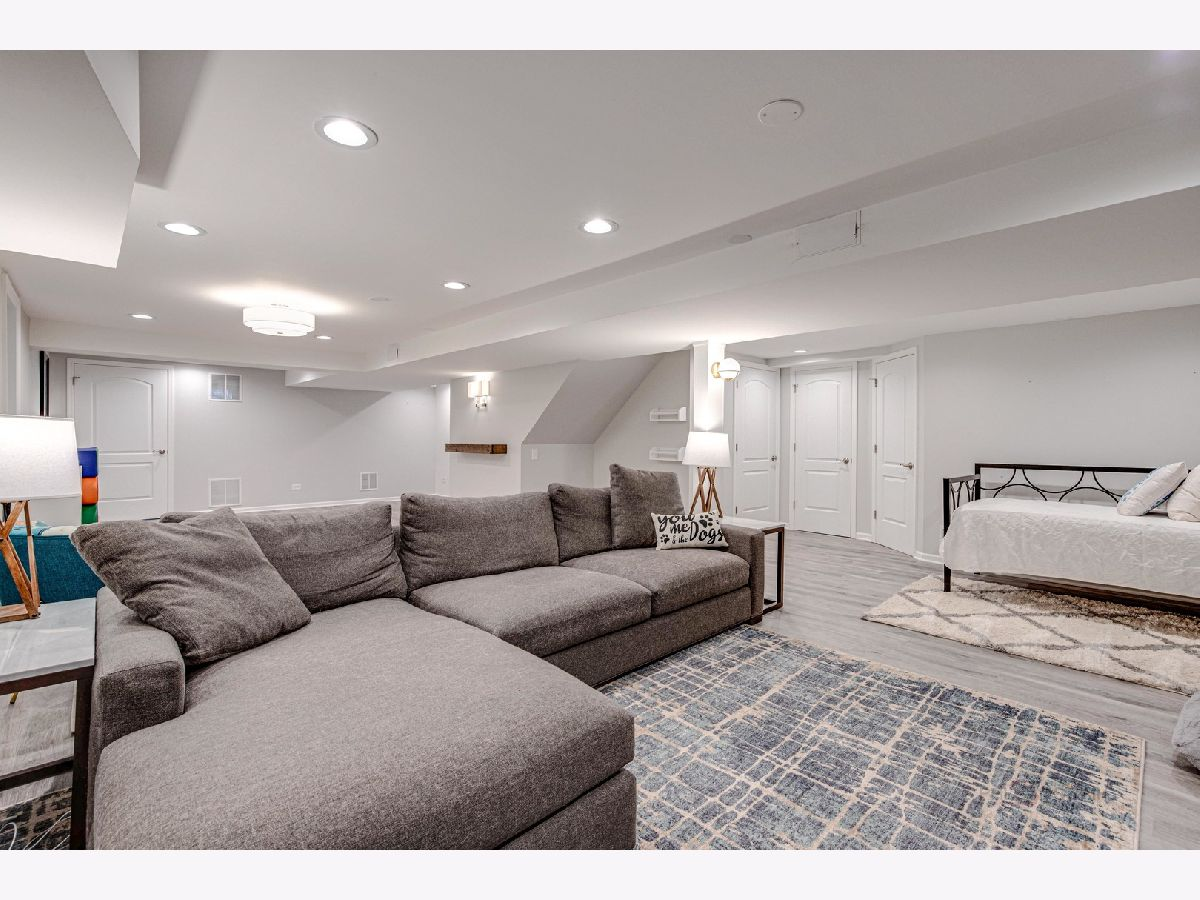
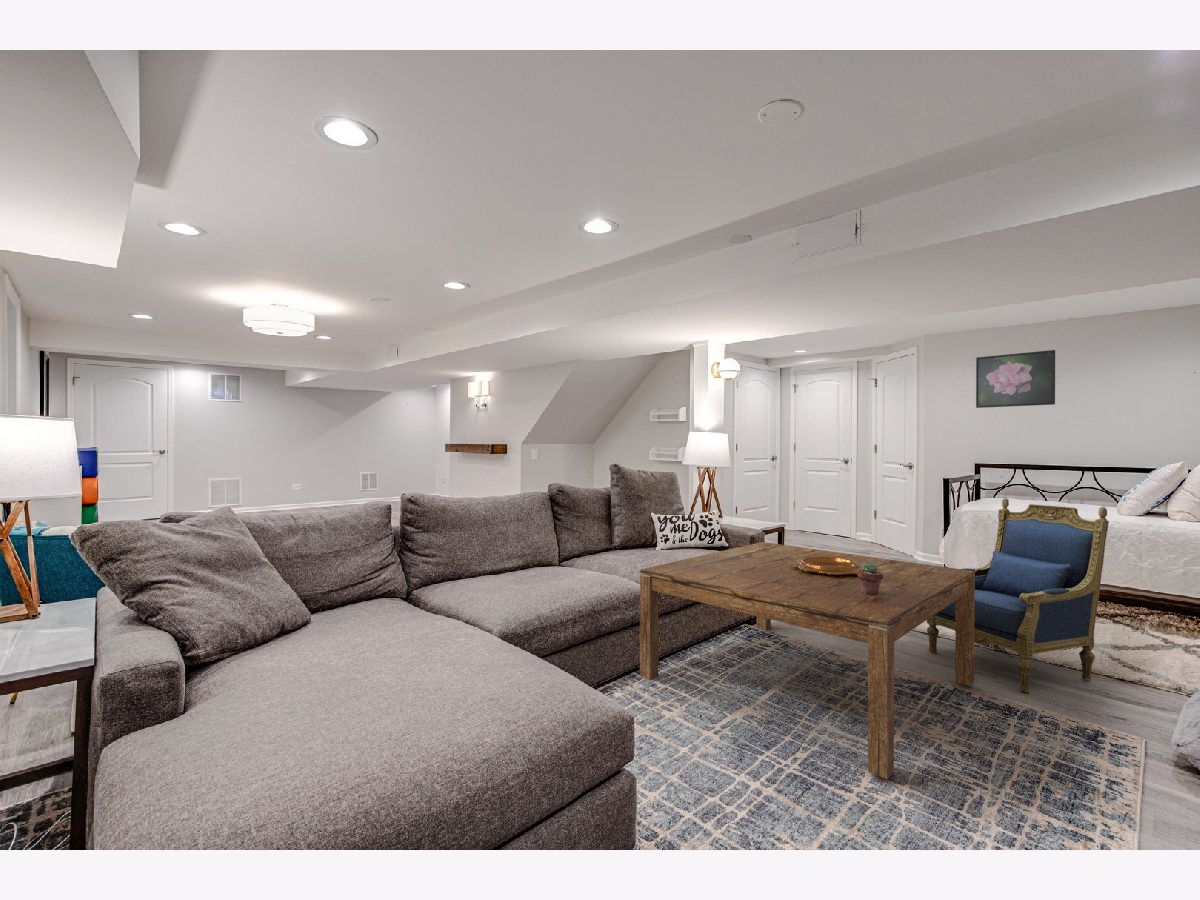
+ decorative bowl (829, 565)
+ armchair (1012, 574)
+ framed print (1014, 380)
+ potted succulent (870, 577)
+ coffee table (806, 625)
